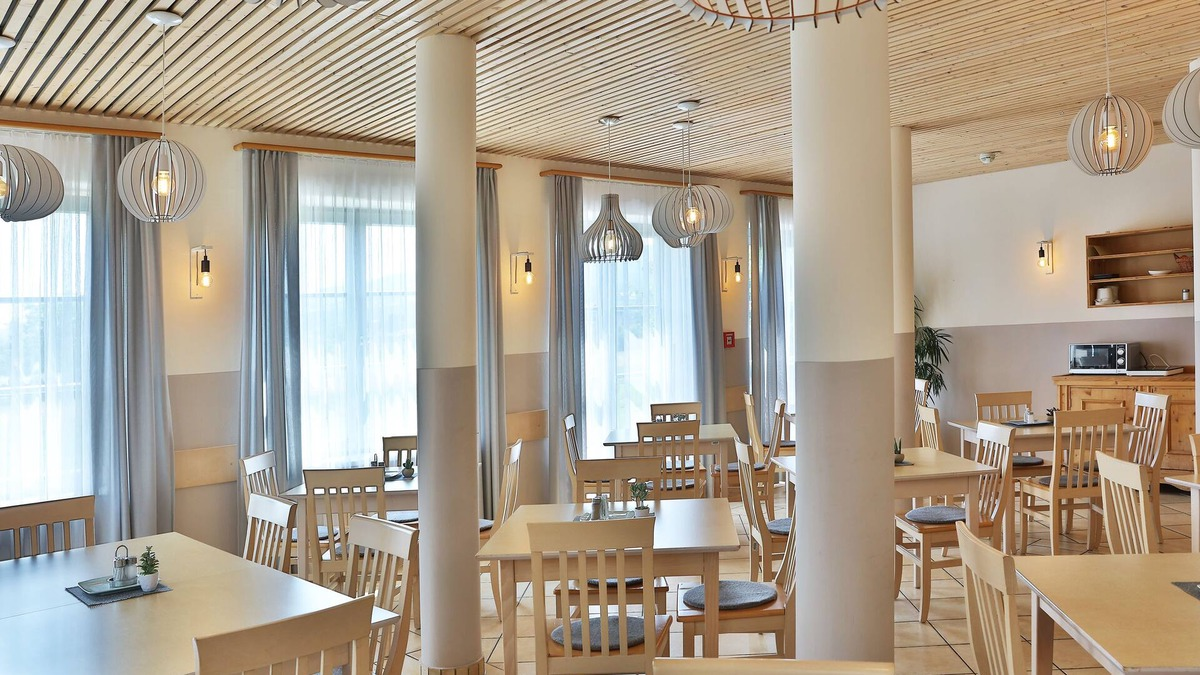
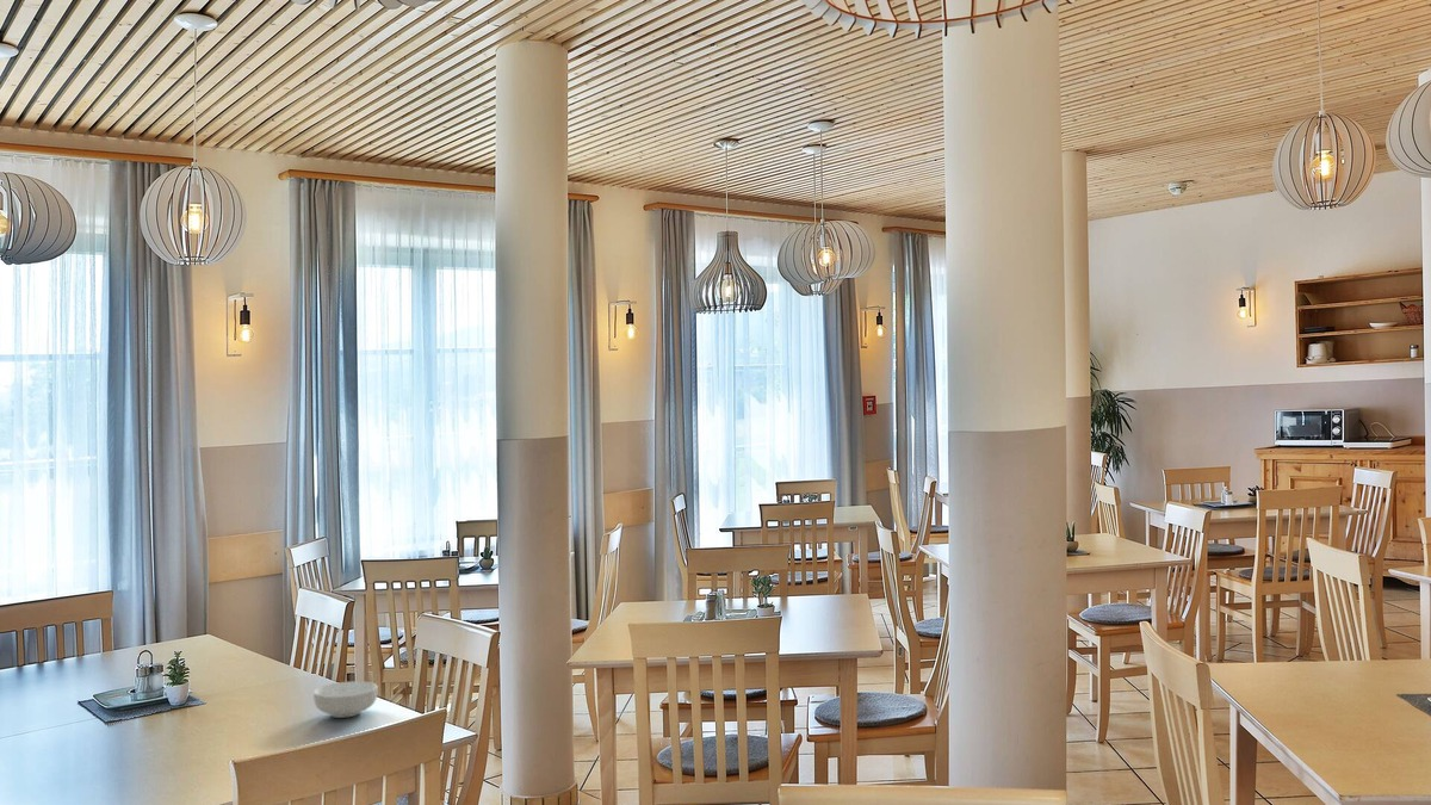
+ cereal bowl (346, 700)
